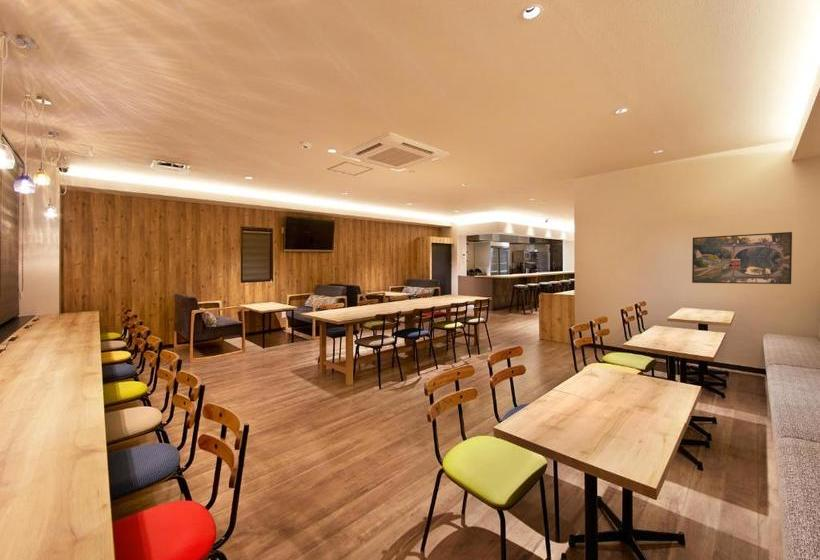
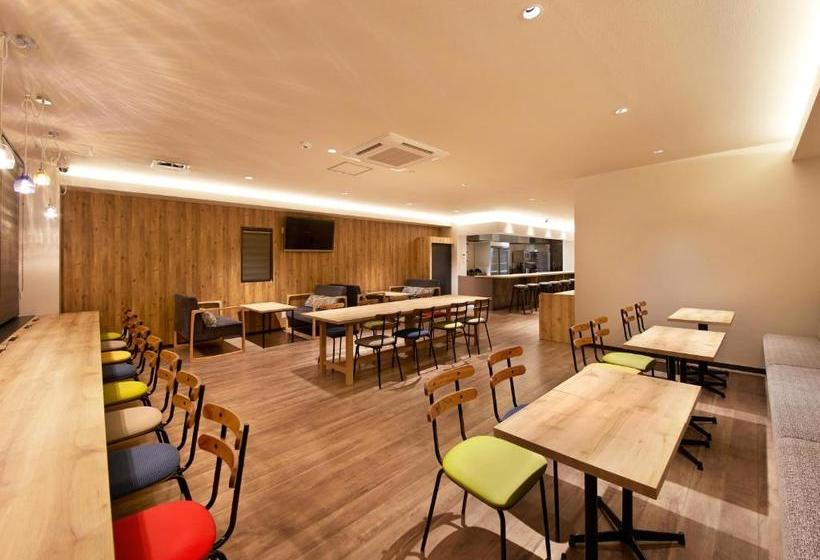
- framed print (738, 259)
